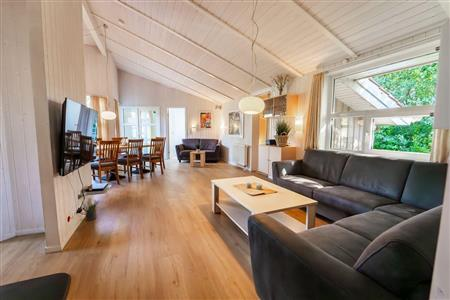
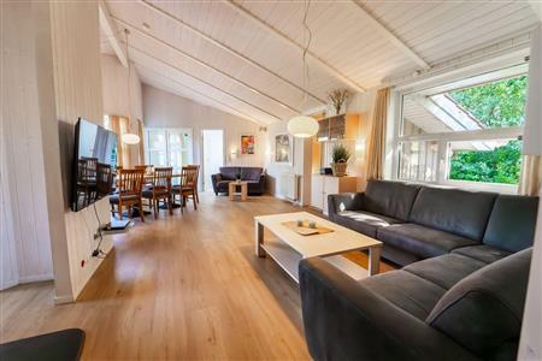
- potted plant (91, 208)
